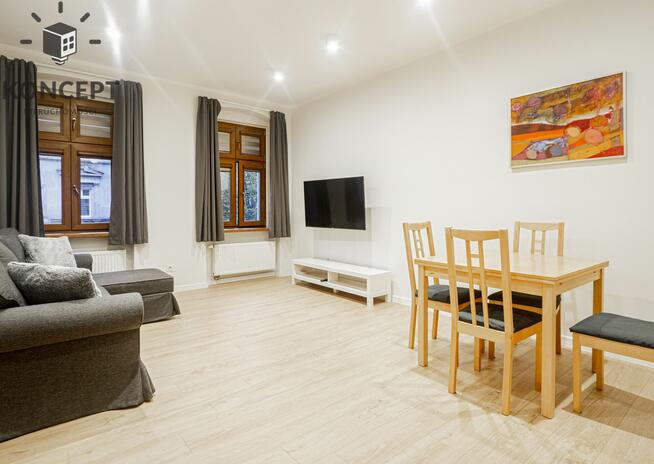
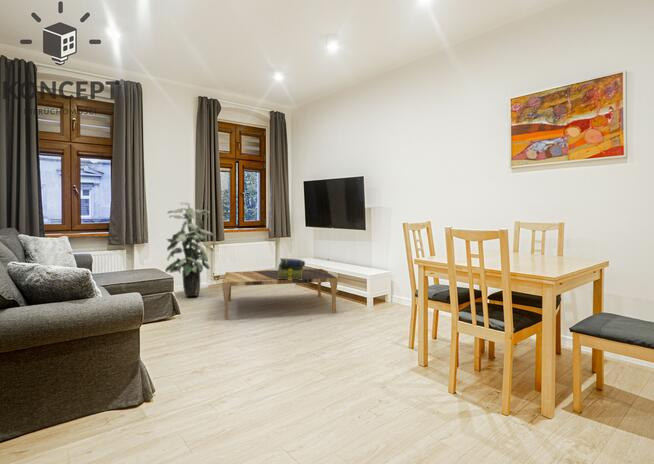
+ coffee table (278, 283)
+ stack of books (291, 268)
+ indoor plant (188, 249)
